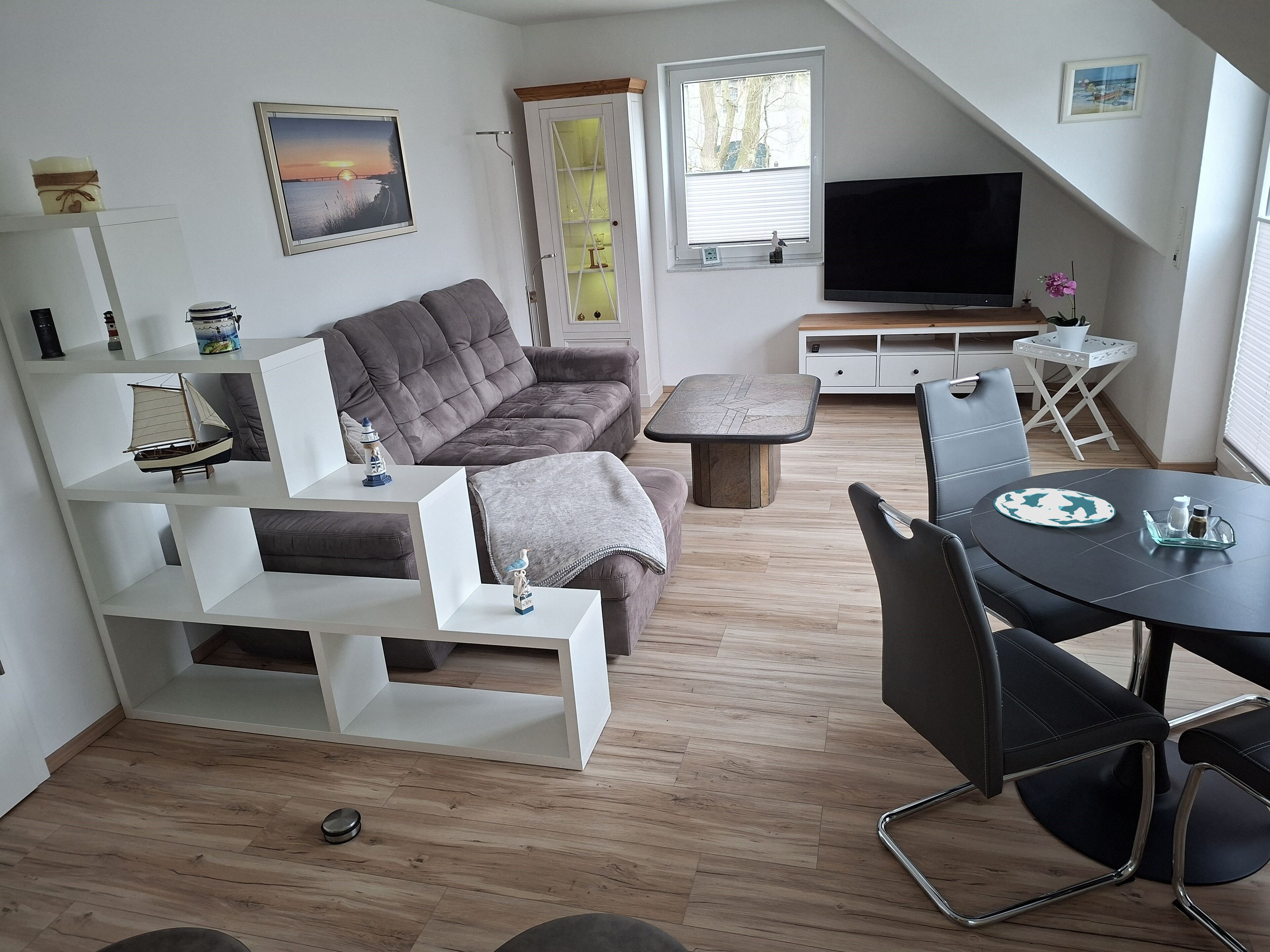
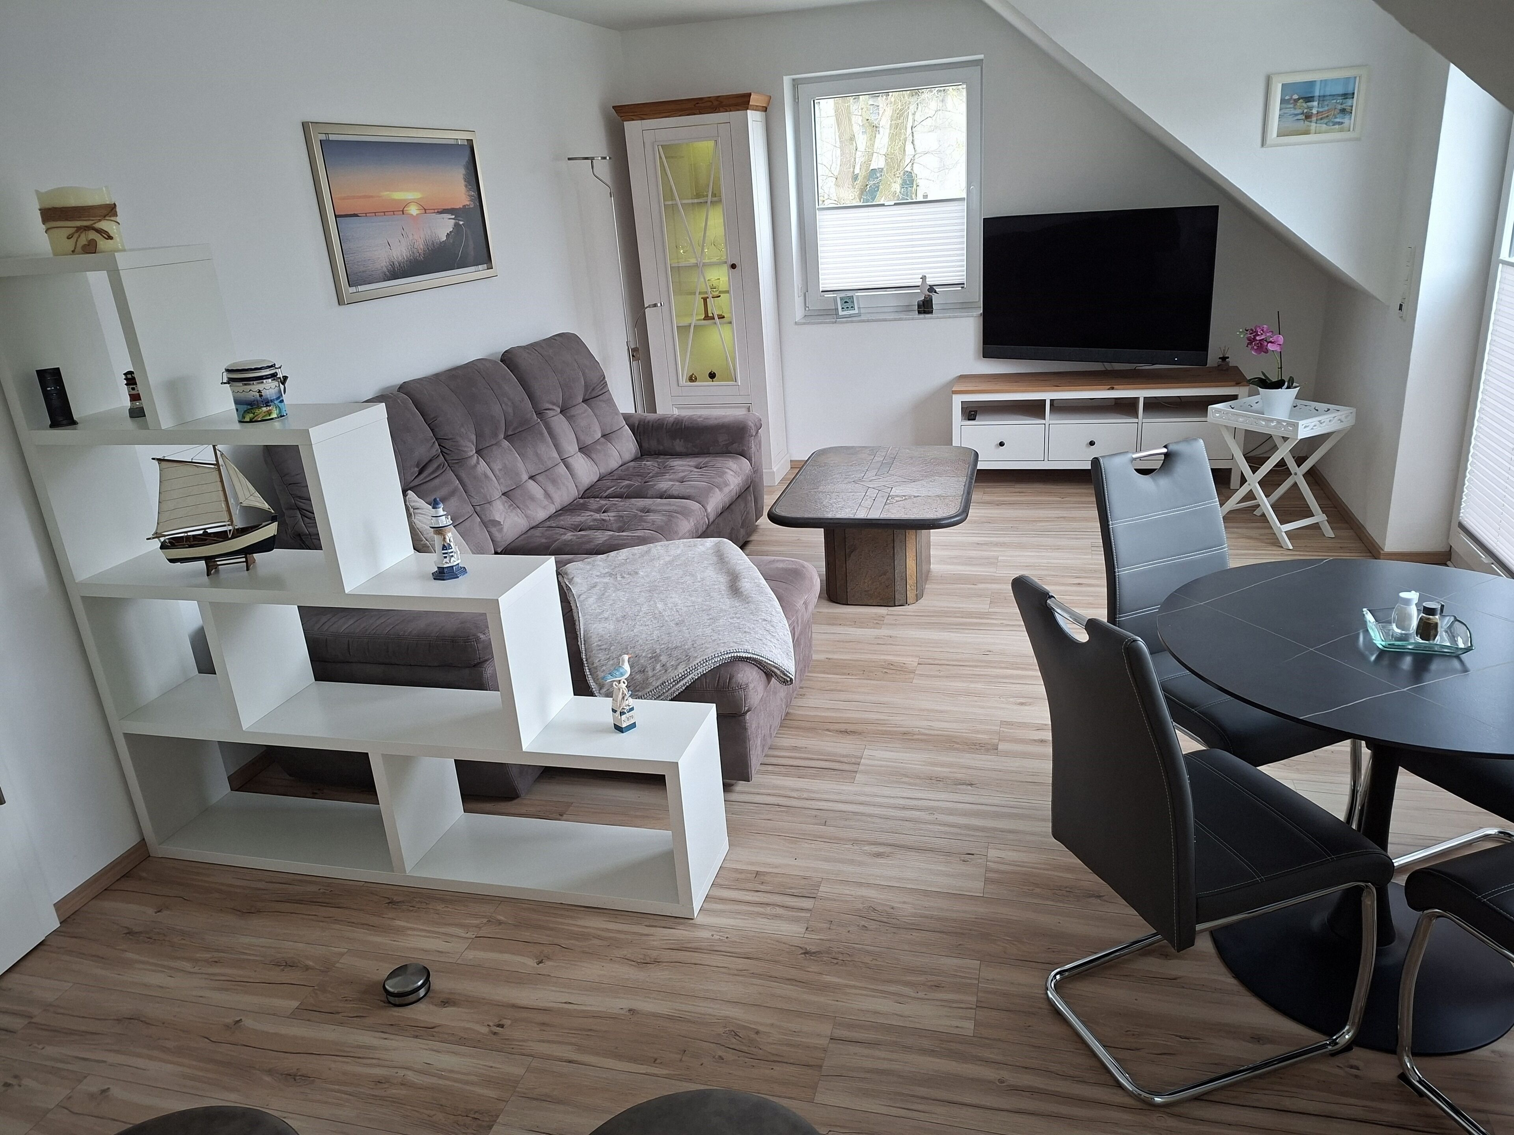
- plate (1053, 502)
